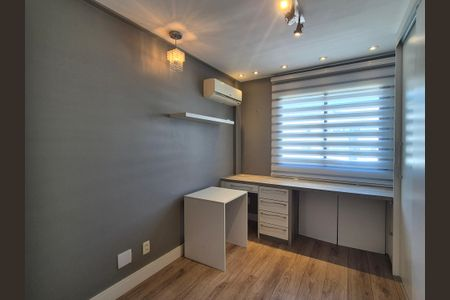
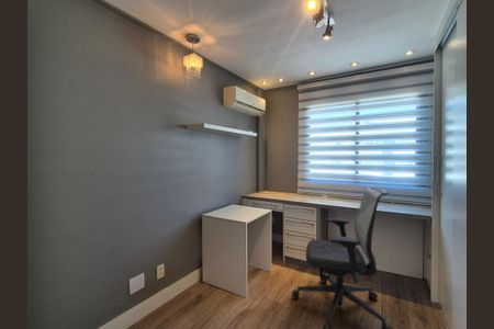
+ office chair (336, 247)
